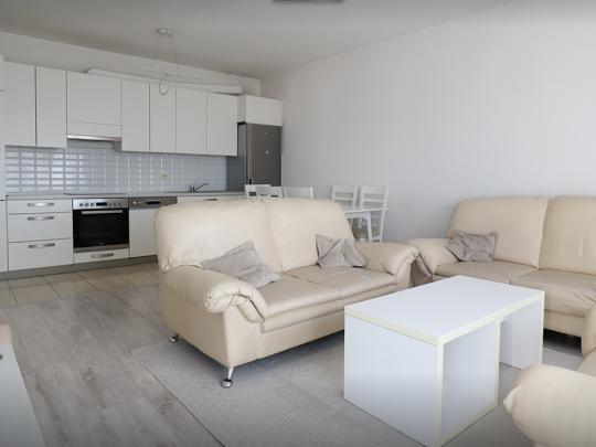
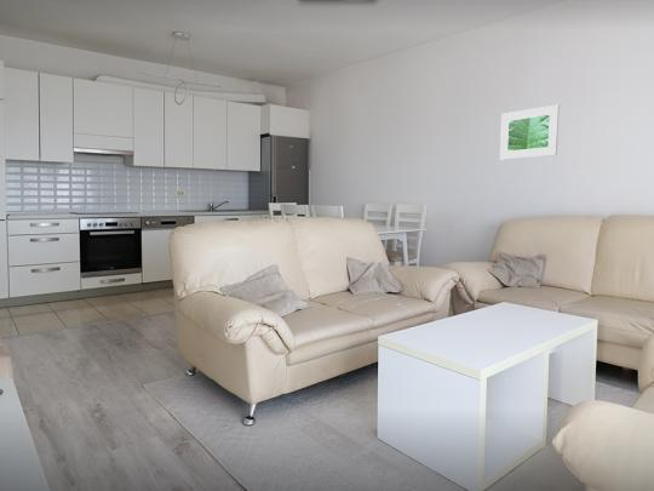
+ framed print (528, 133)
